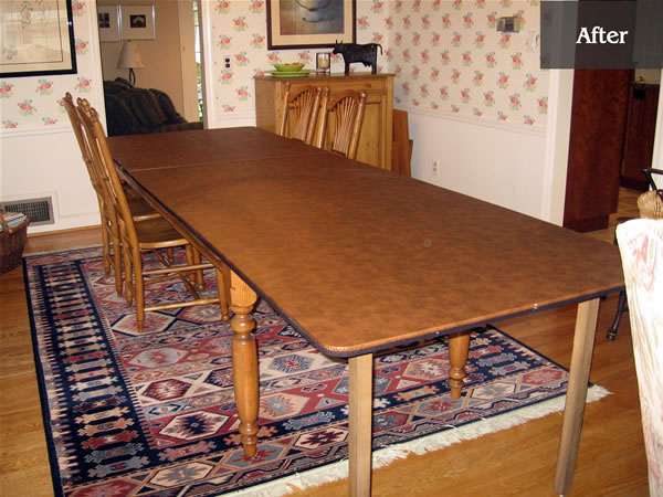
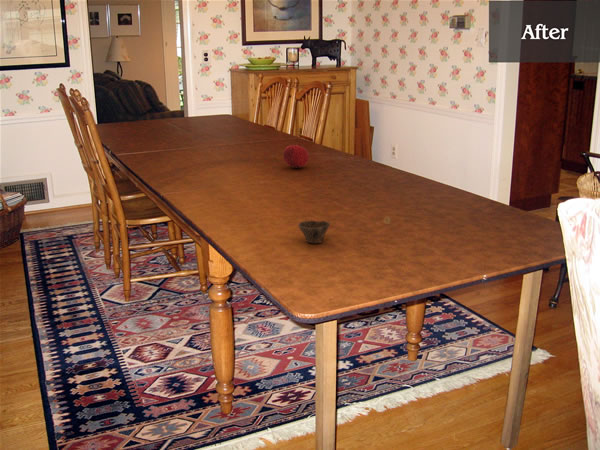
+ cup (314, 232)
+ fruit (296, 155)
